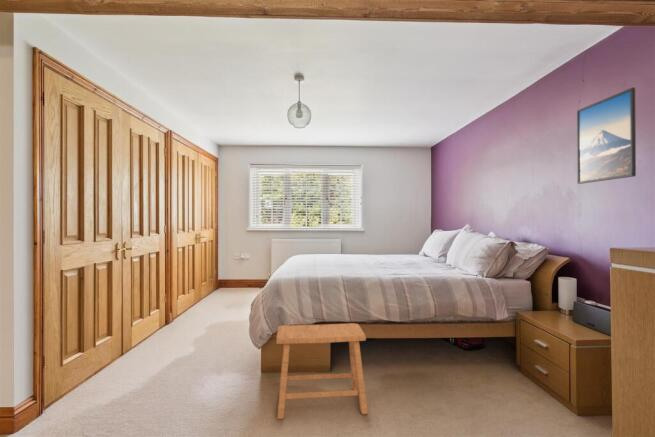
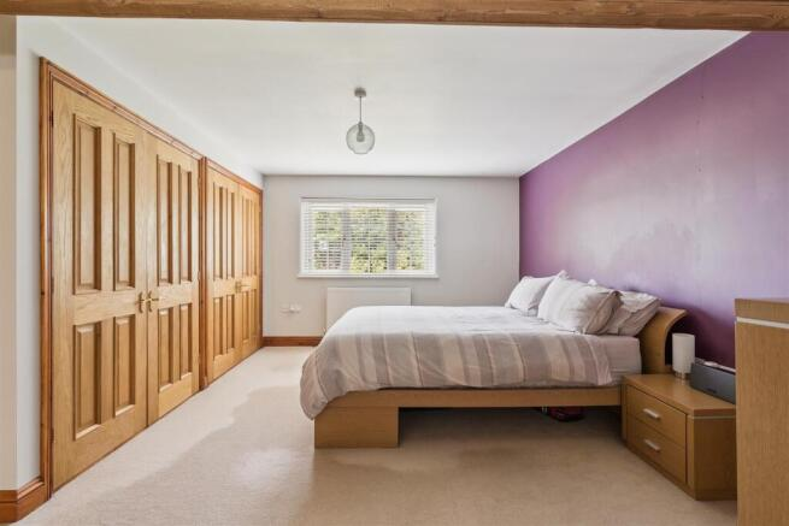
- stool (321, 374)
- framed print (603, 140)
